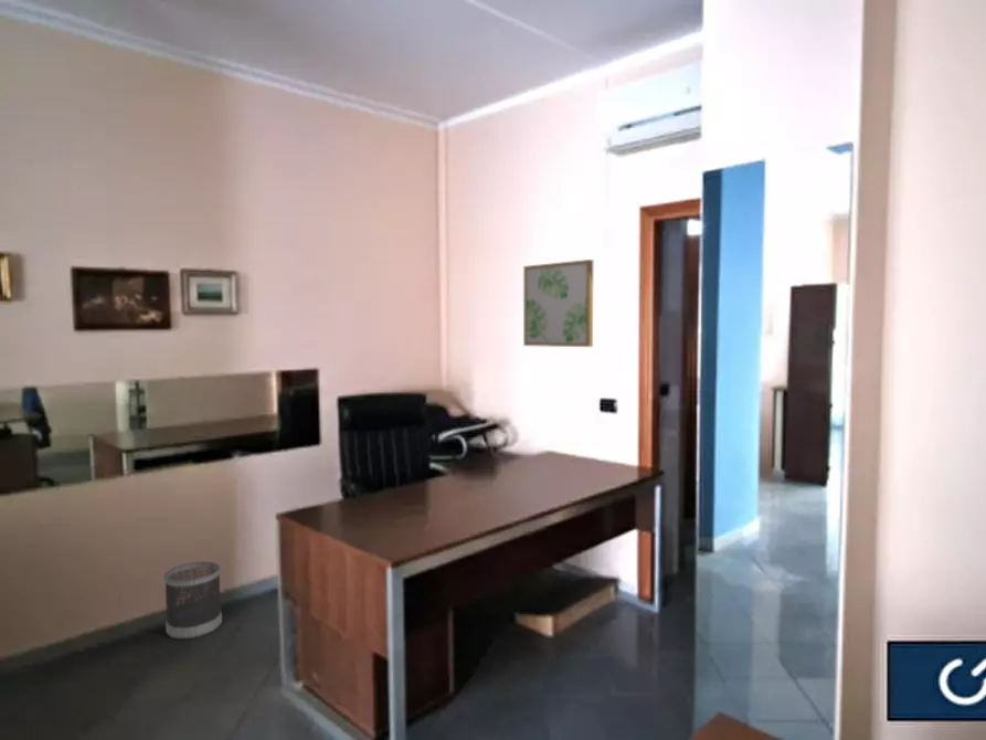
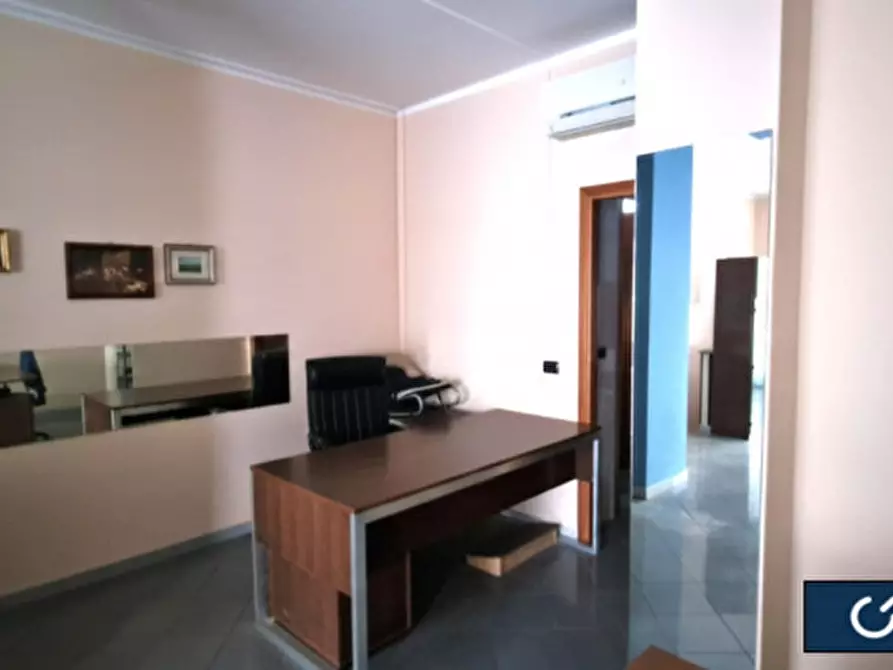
- wall art (556, 305)
- wastebasket (193, 599)
